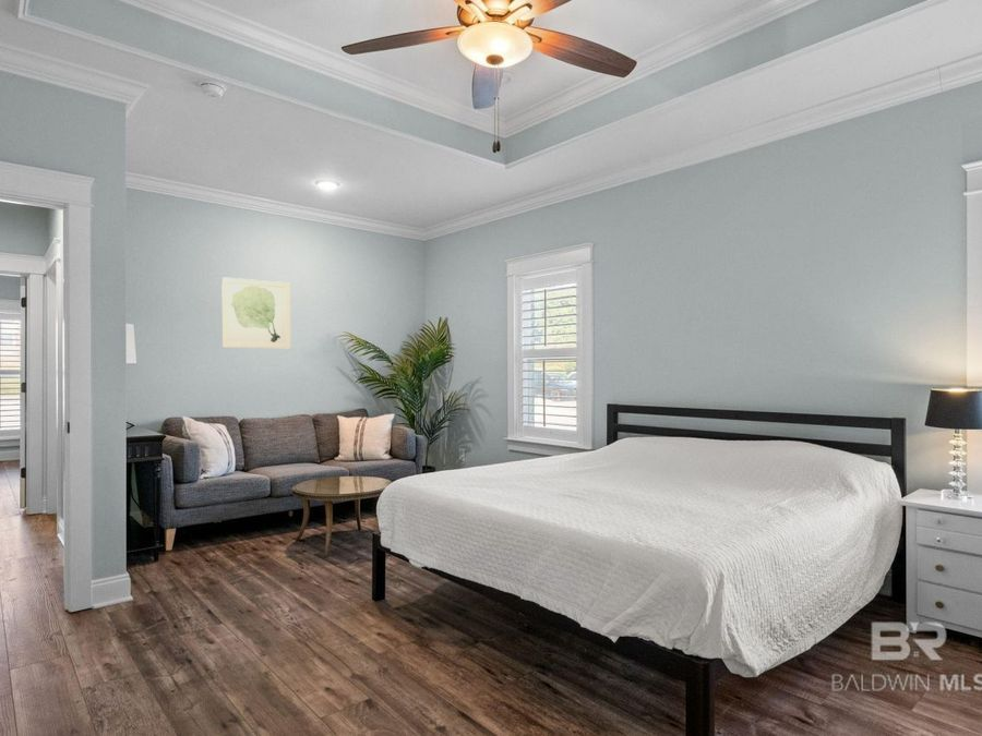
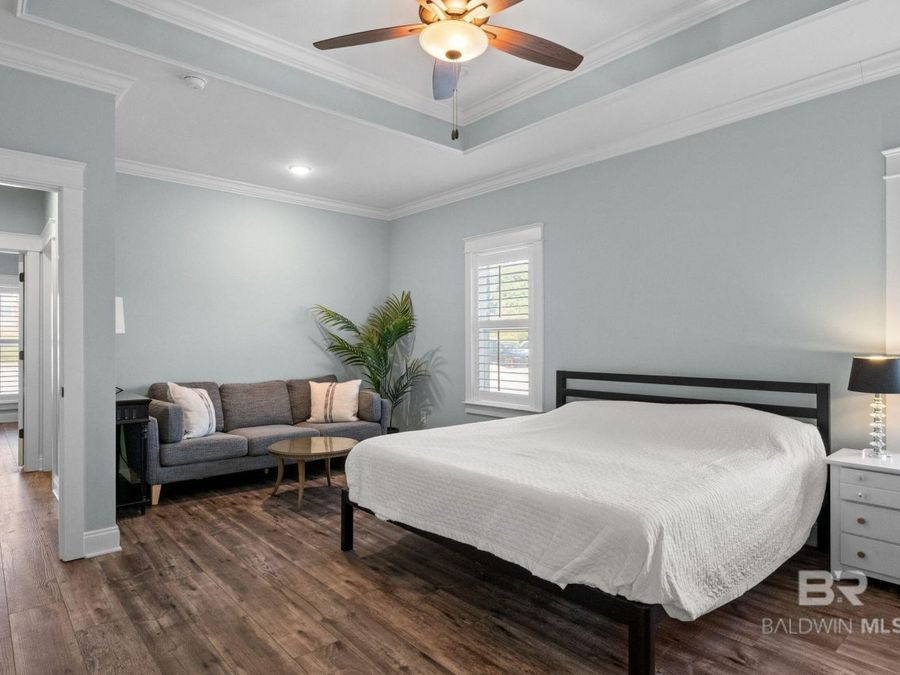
- wall art (256, 314)
